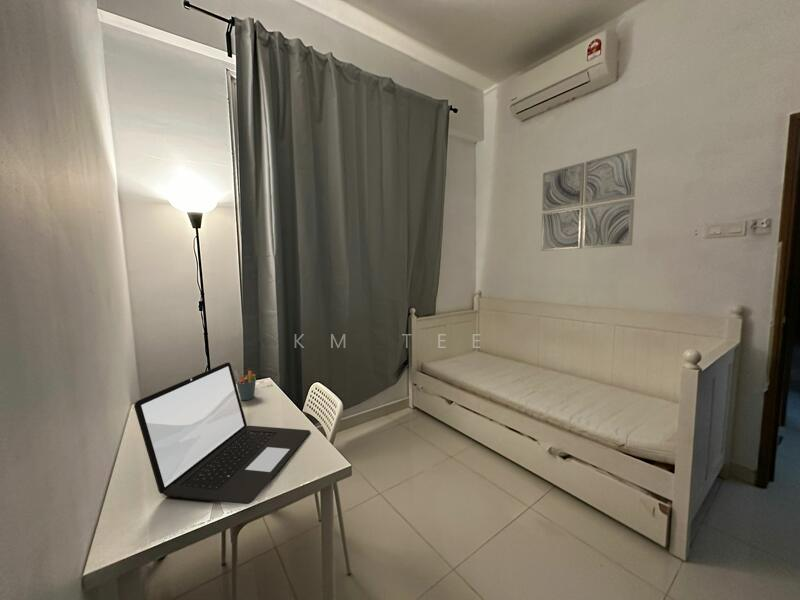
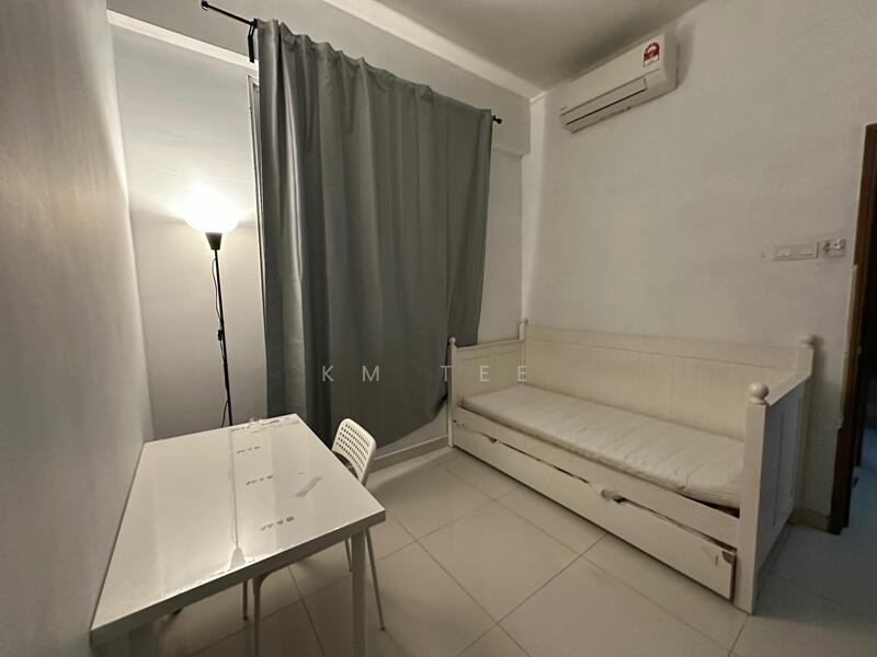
- laptop (237, 419)
- pen holder (246, 384)
- wall art (584, 207)
